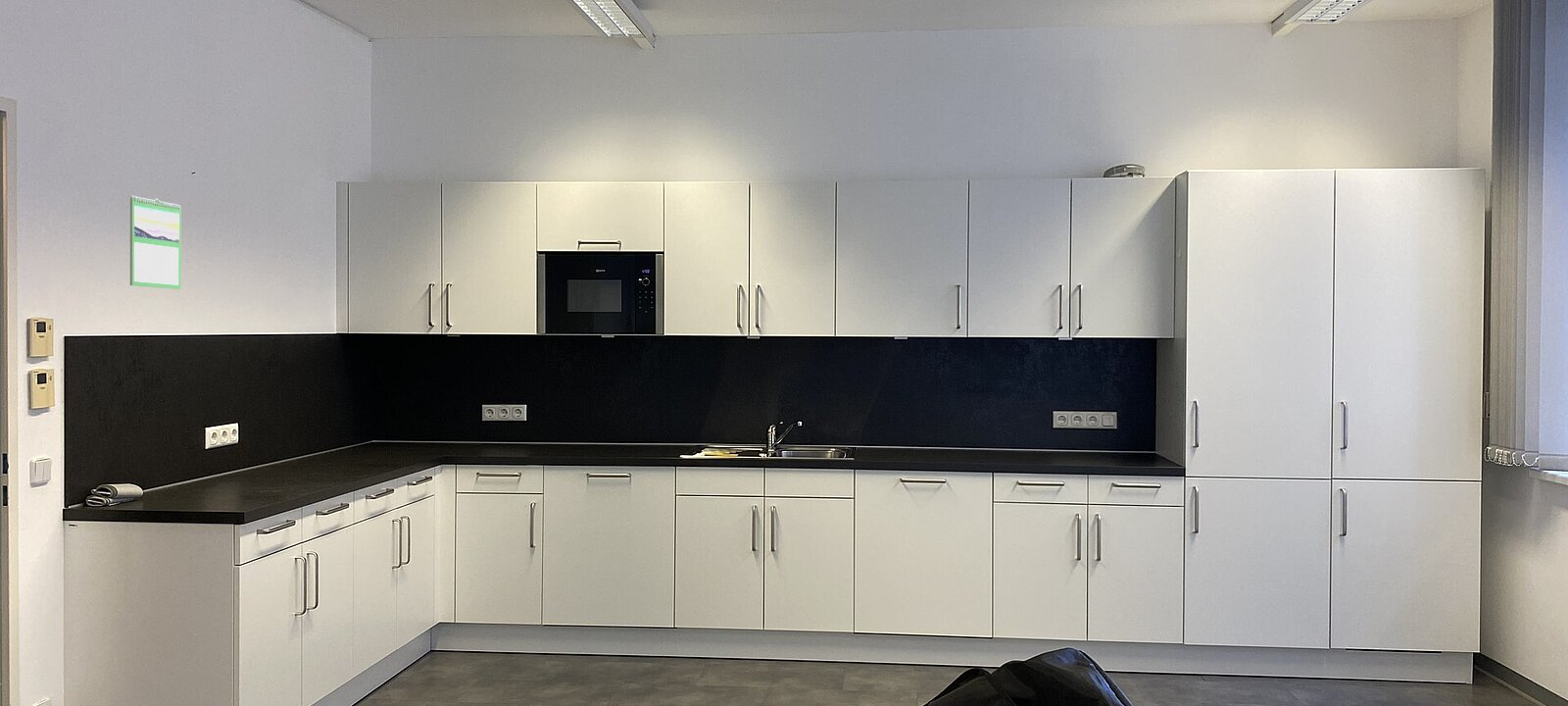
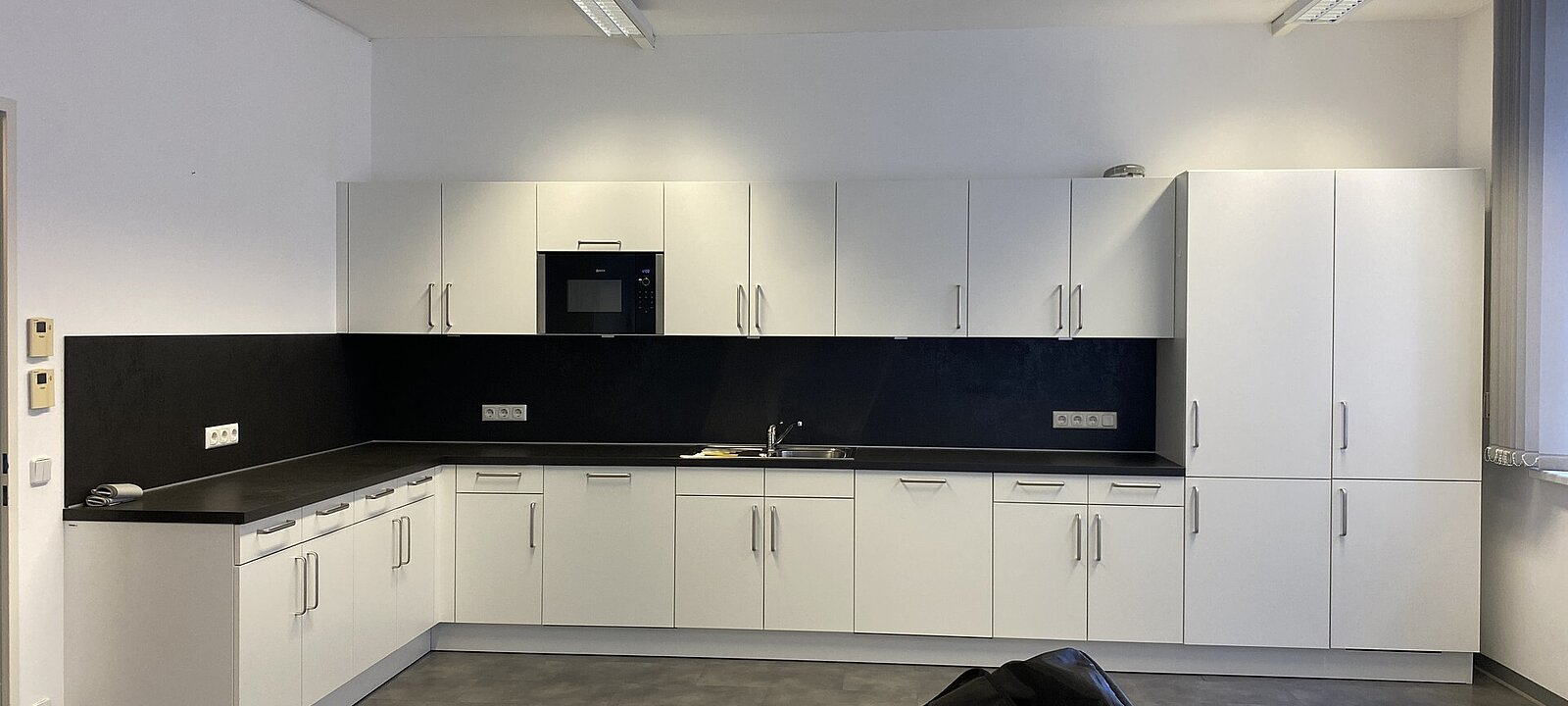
- calendar (156, 242)
